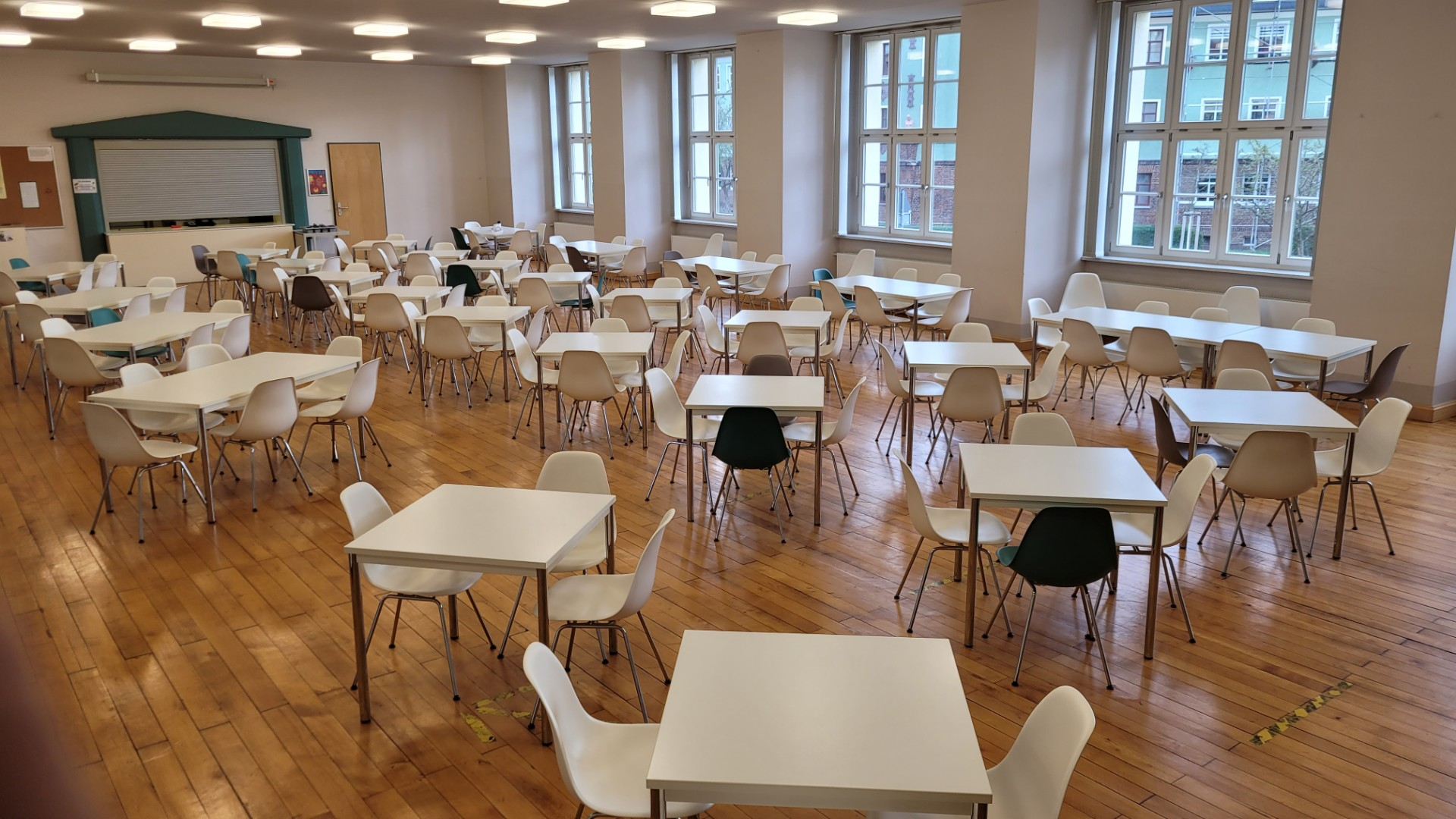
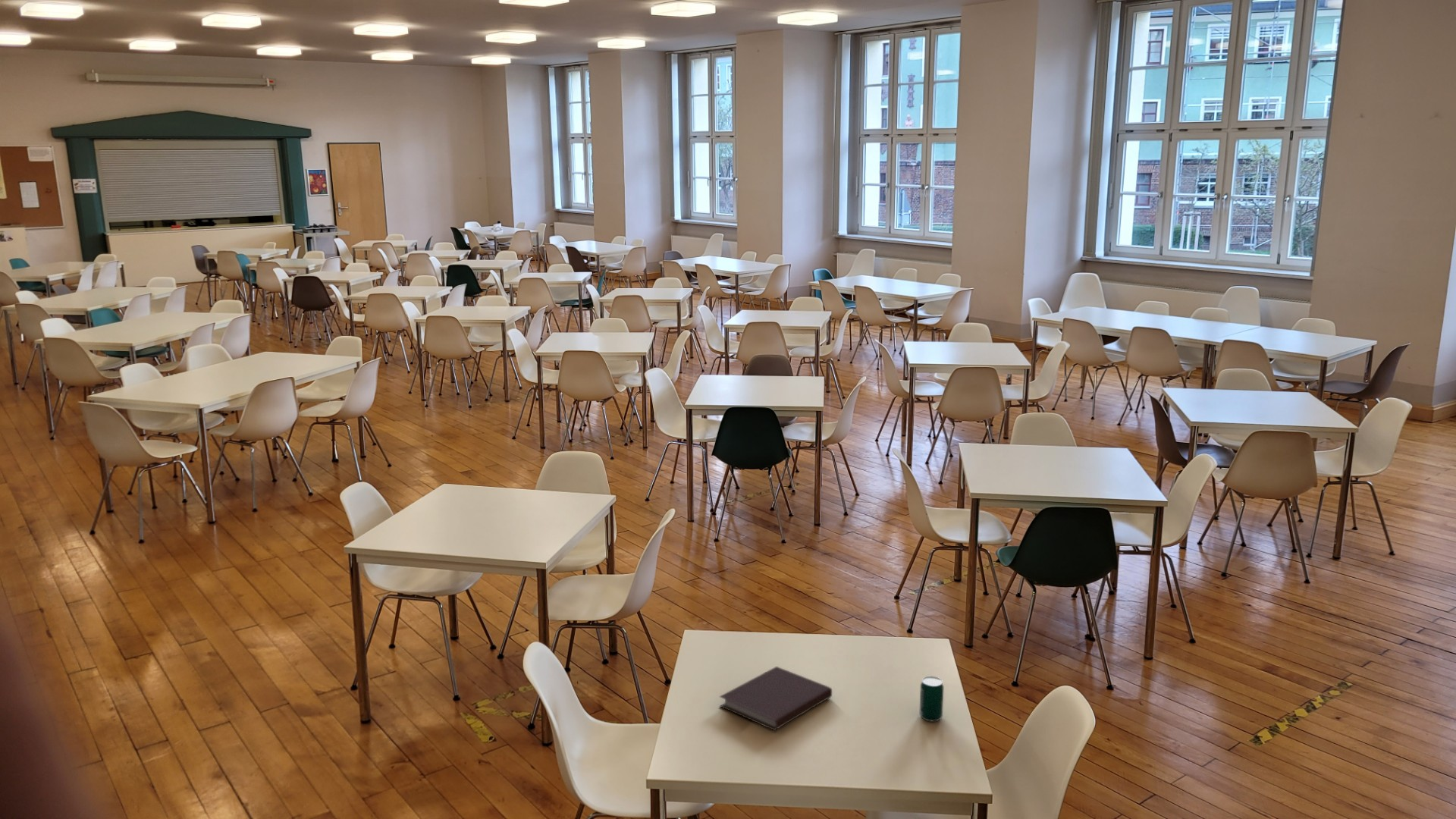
+ notebook (776, 697)
+ beverage can (931, 698)
